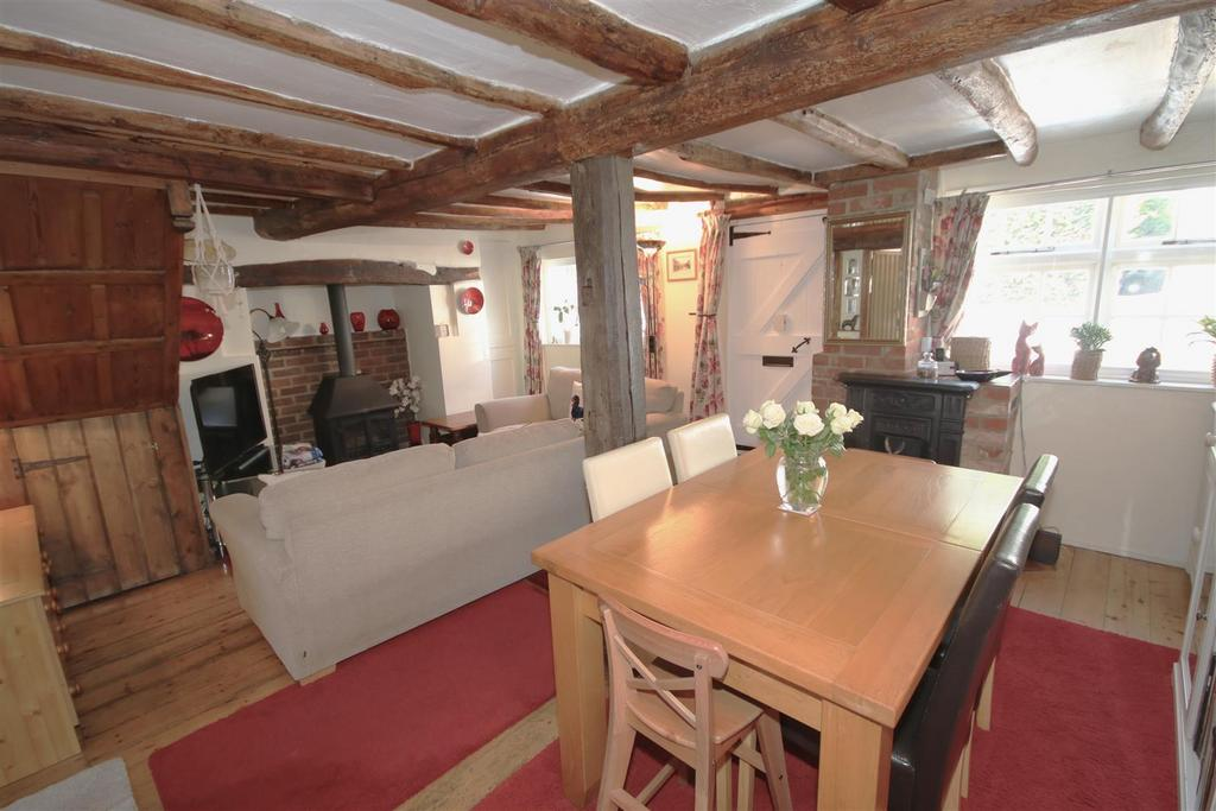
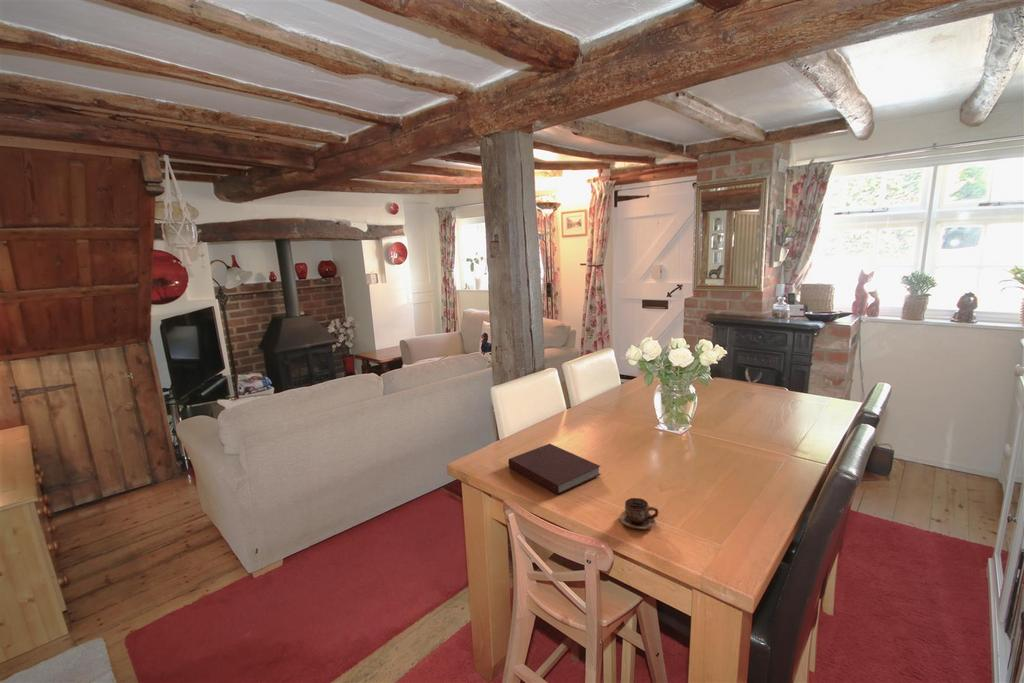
+ notebook (553, 466)
+ cup (638, 512)
